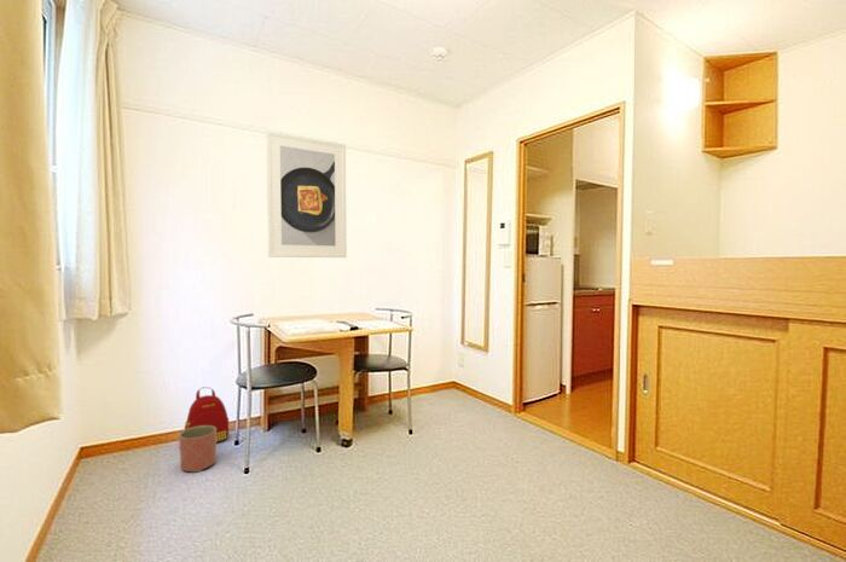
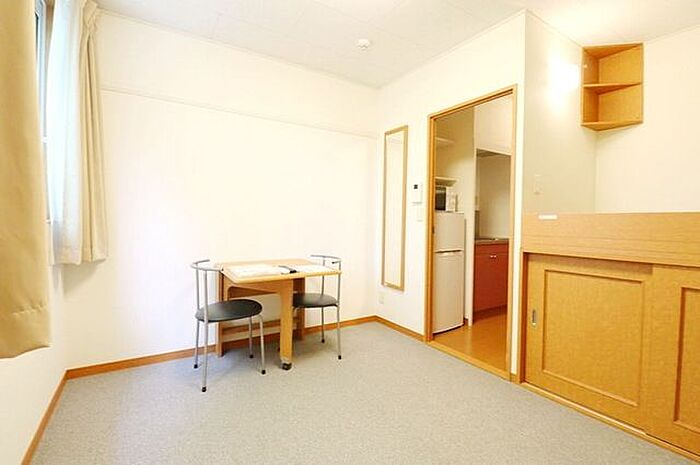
- backpack (207, 415)
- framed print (308, 197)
- planter (198, 448)
